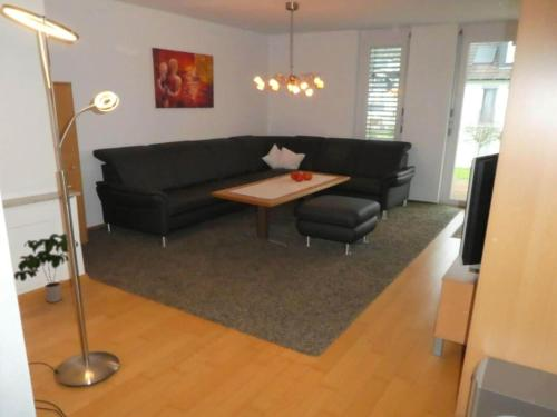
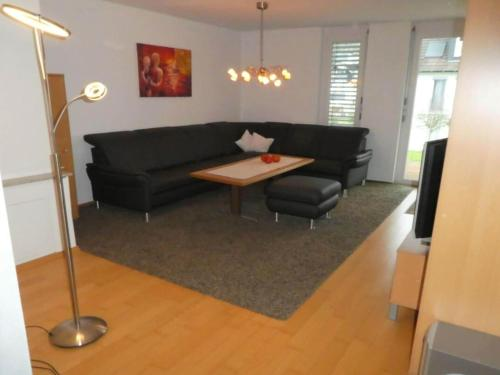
- potted plant (48, 266)
